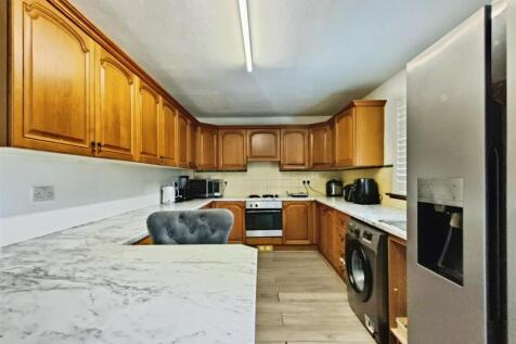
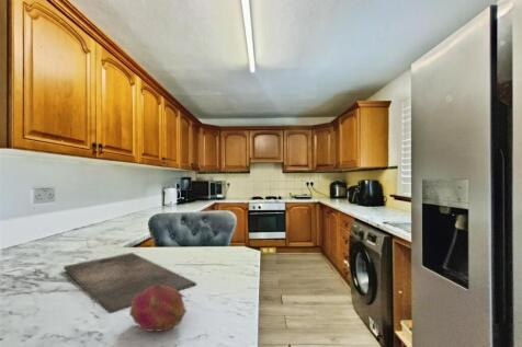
+ cutting board (124, 275)
+ fruit (157, 305)
